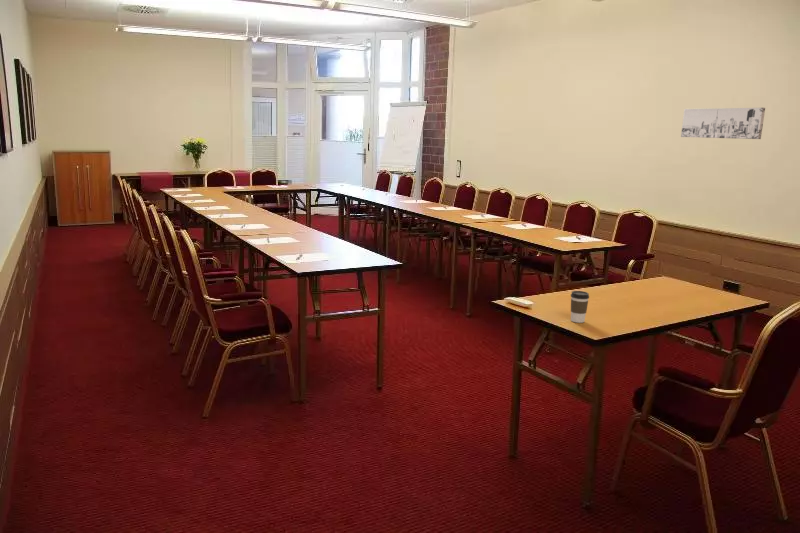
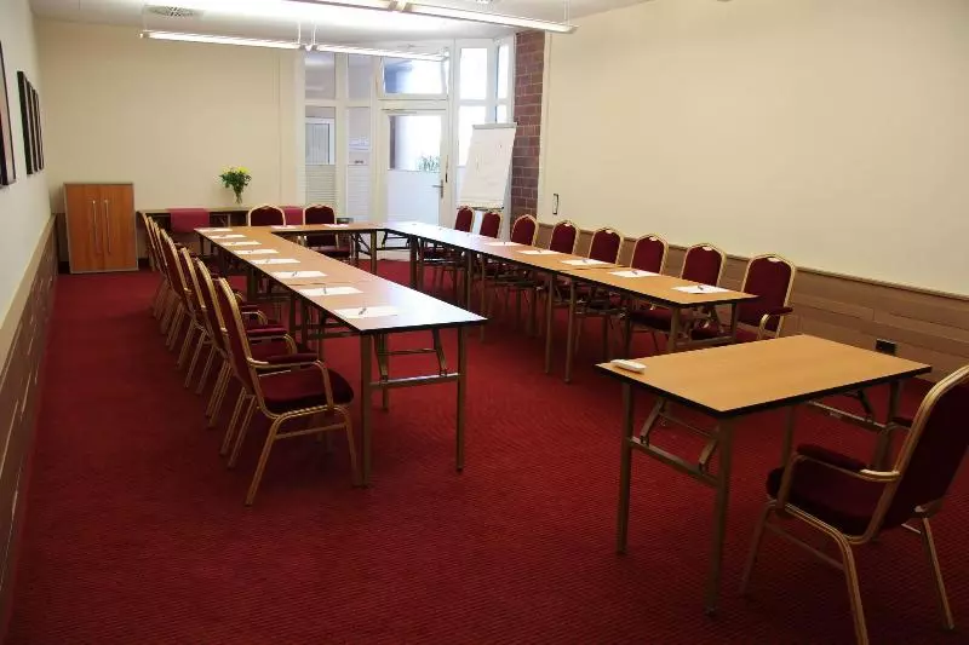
- wall art (720, 123)
- coffee cup (578, 306)
